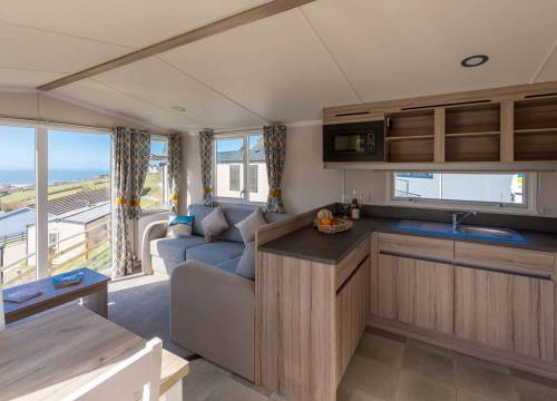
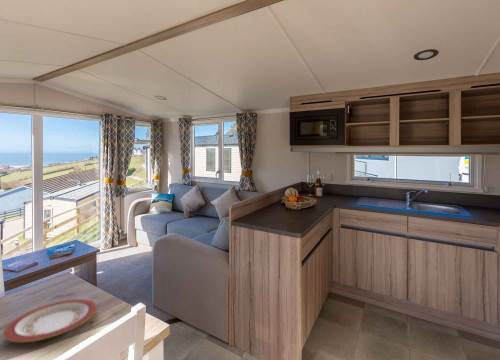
+ plate (54, 320)
